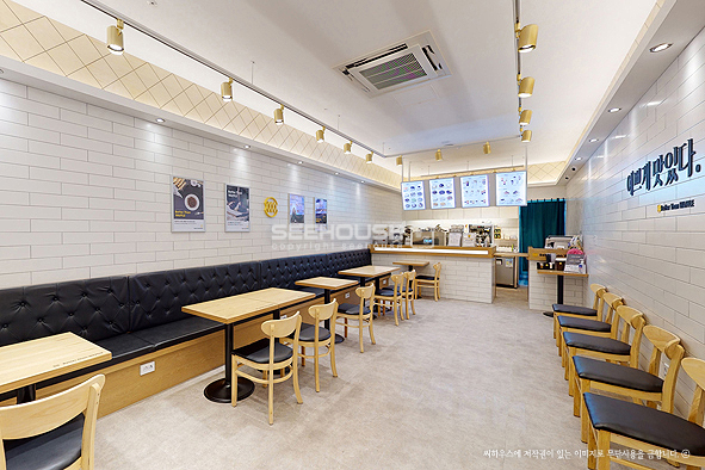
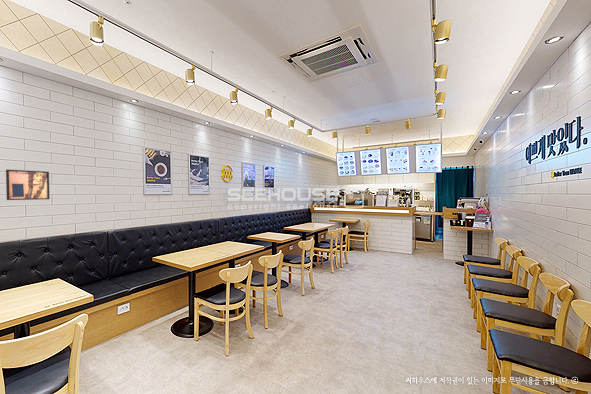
+ wall art (28, 185)
